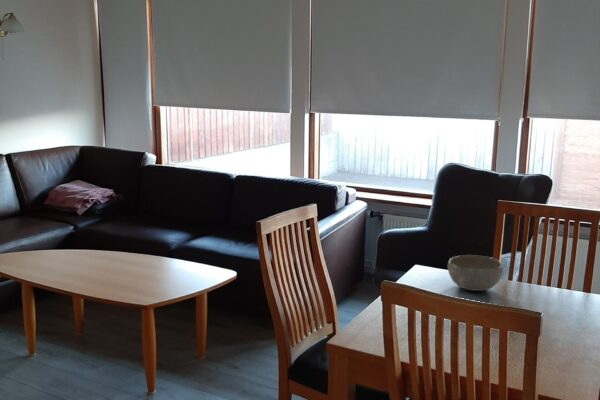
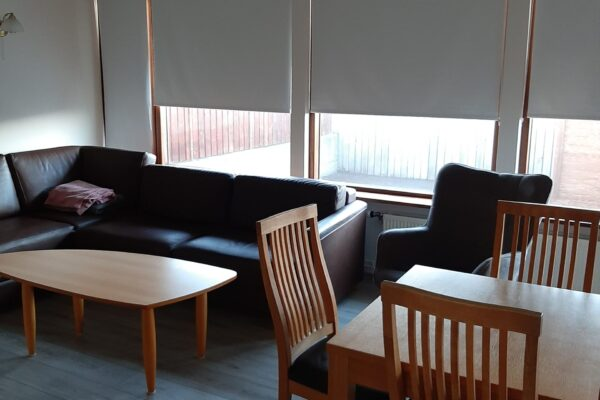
- bowl (474, 275)
